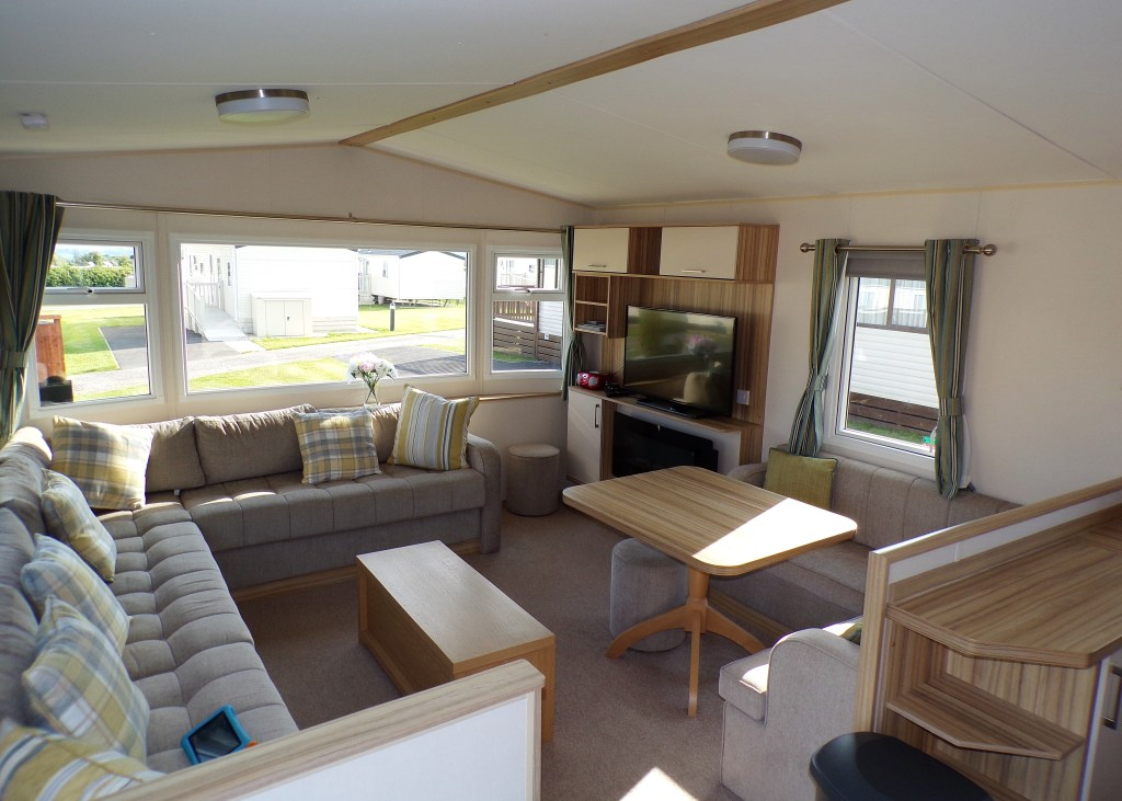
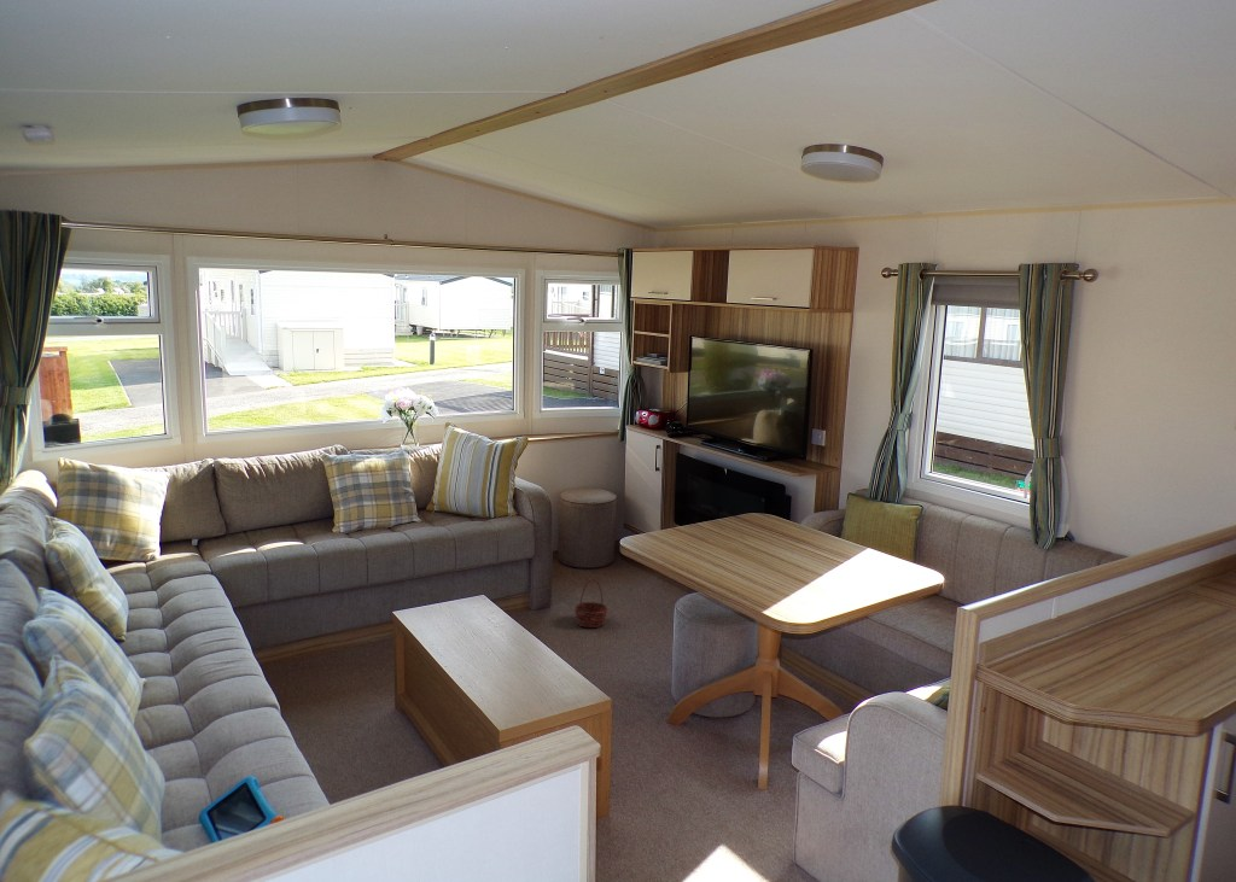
+ basket (590, 602)
